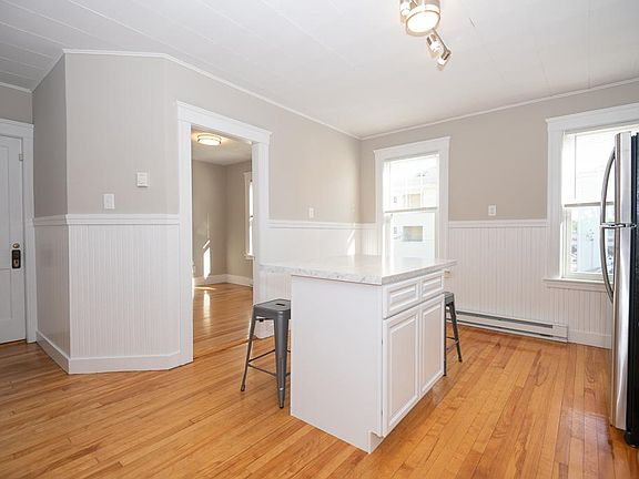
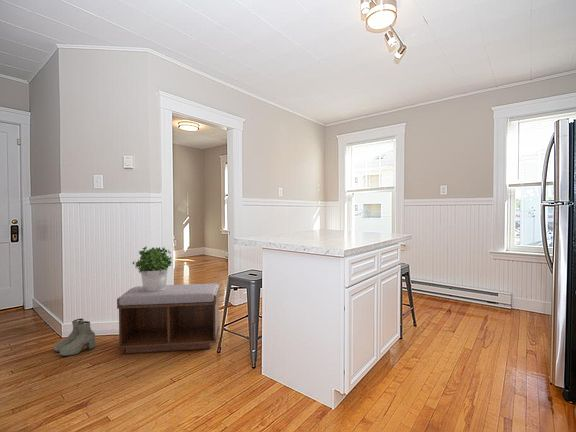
+ boots (75, 335)
+ potted plant (152, 267)
+ bench (172, 315)
